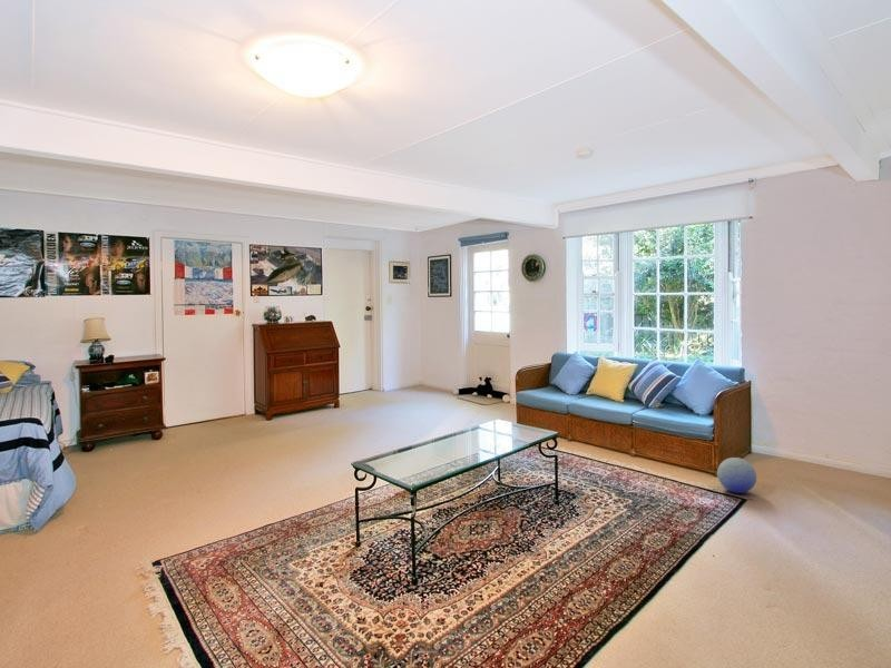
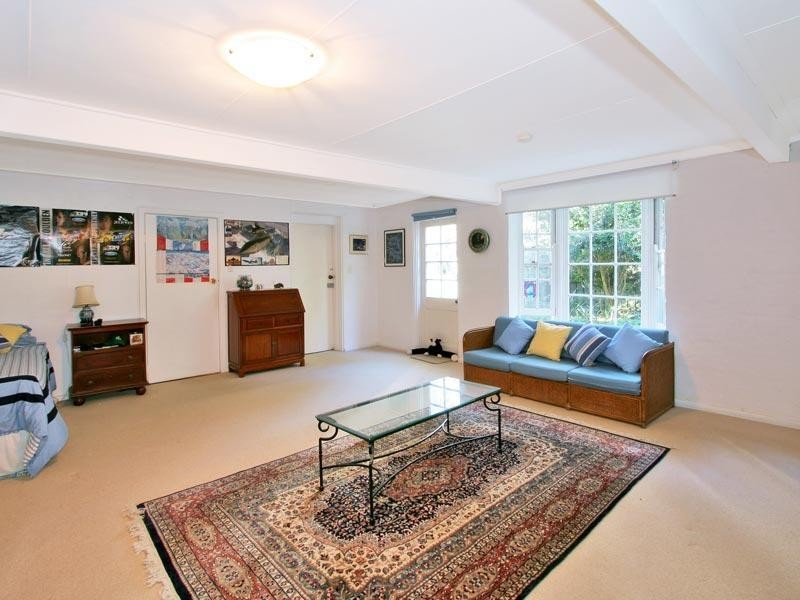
- ball (736, 474)
